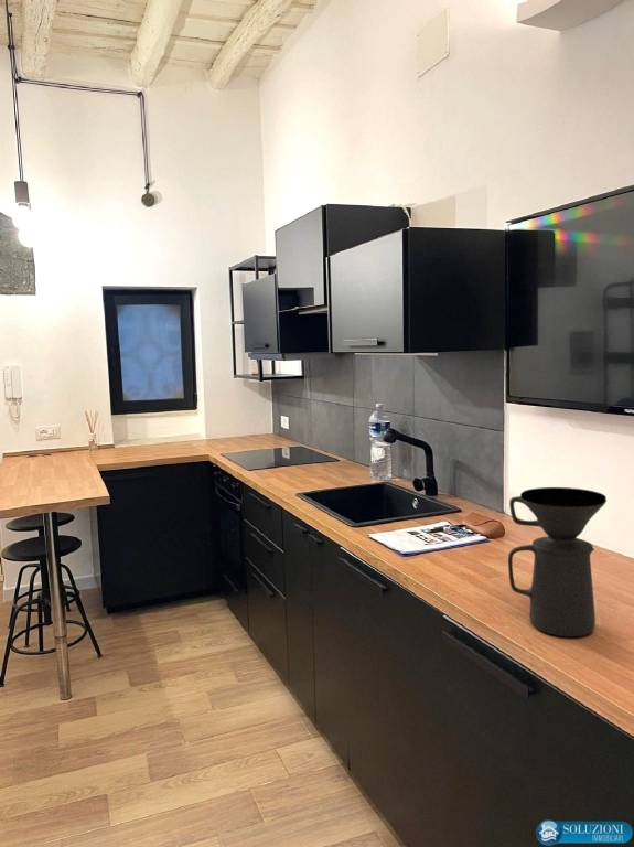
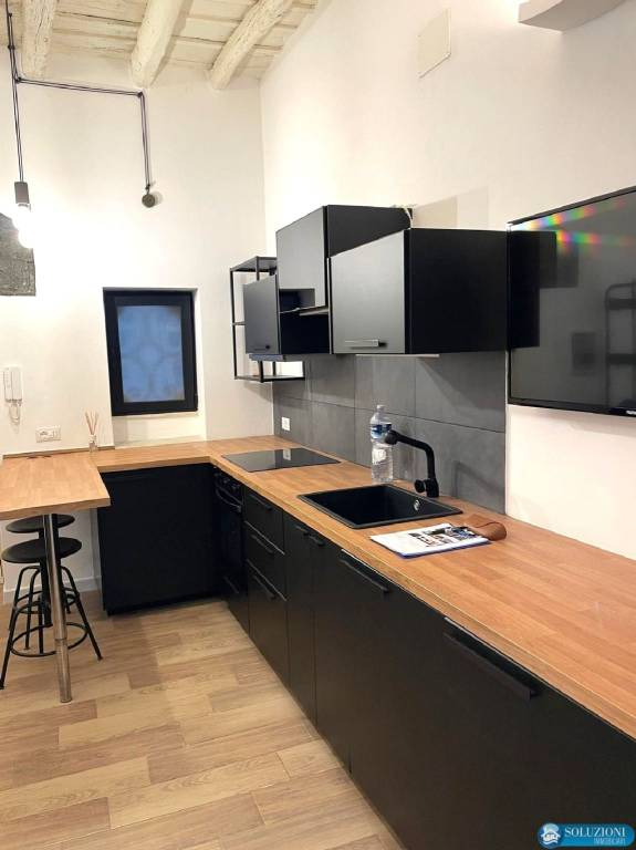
- coffee maker (561, 560)
